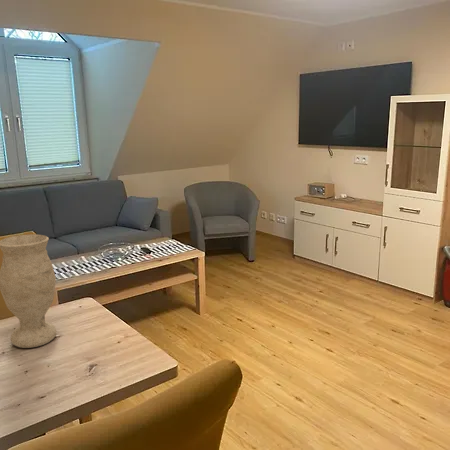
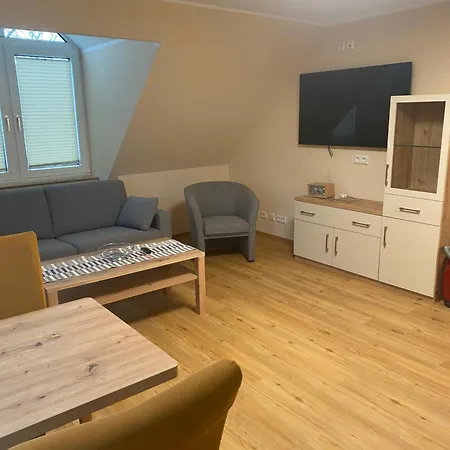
- vase (29, 290)
